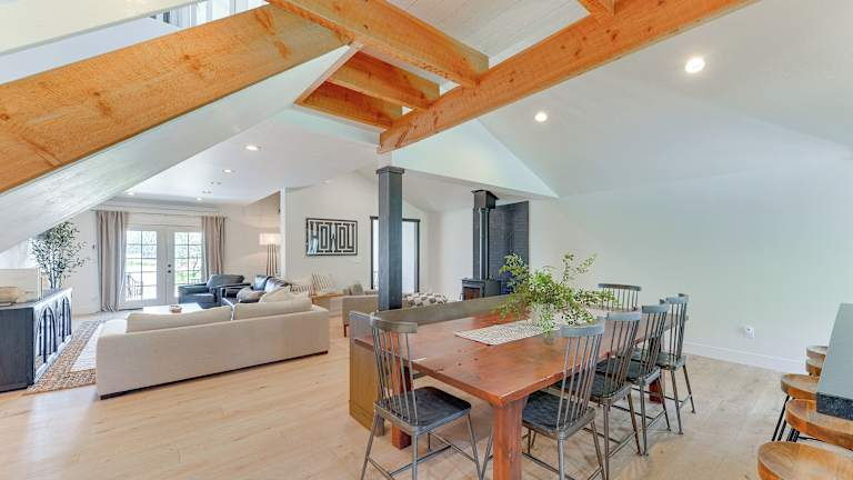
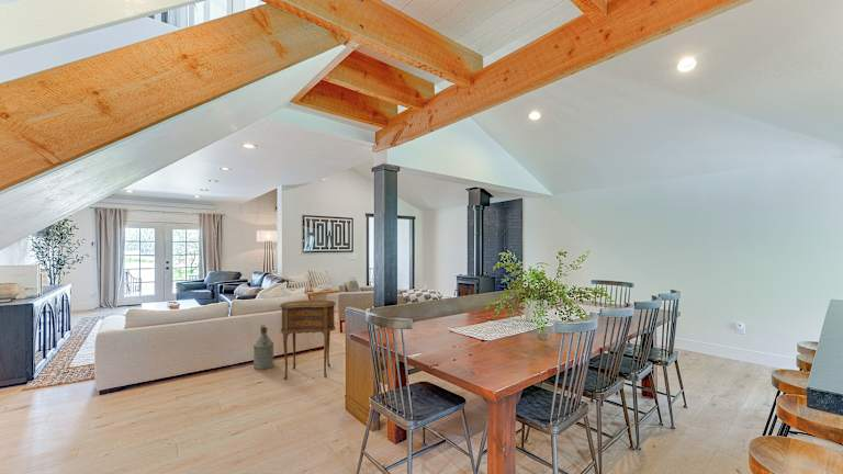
+ side table (308, 331)
+ watering can (263, 347)
